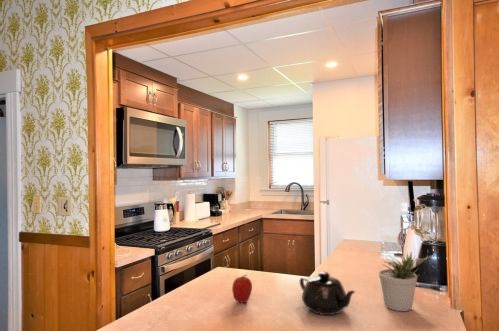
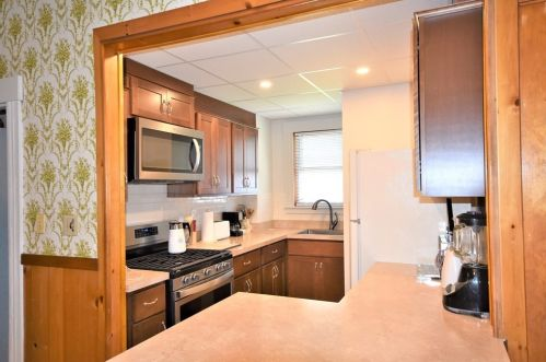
- fruit (242, 288)
- teapot (326, 291)
- potted plant (398, 279)
